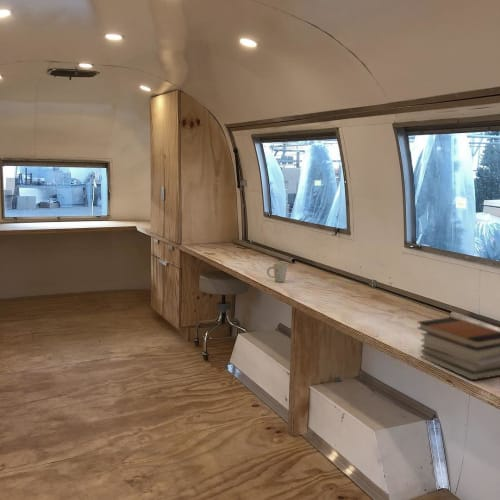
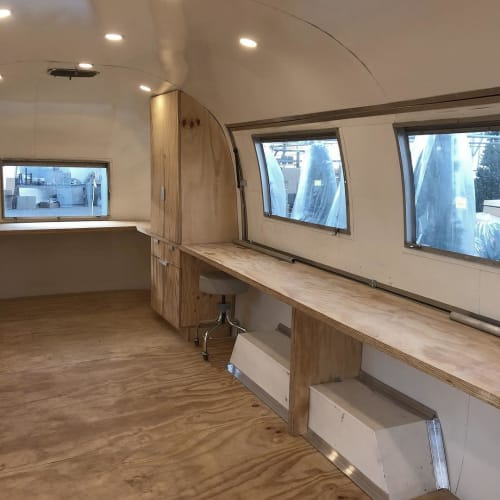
- mug (276, 272)
- book stack (462, 347)
